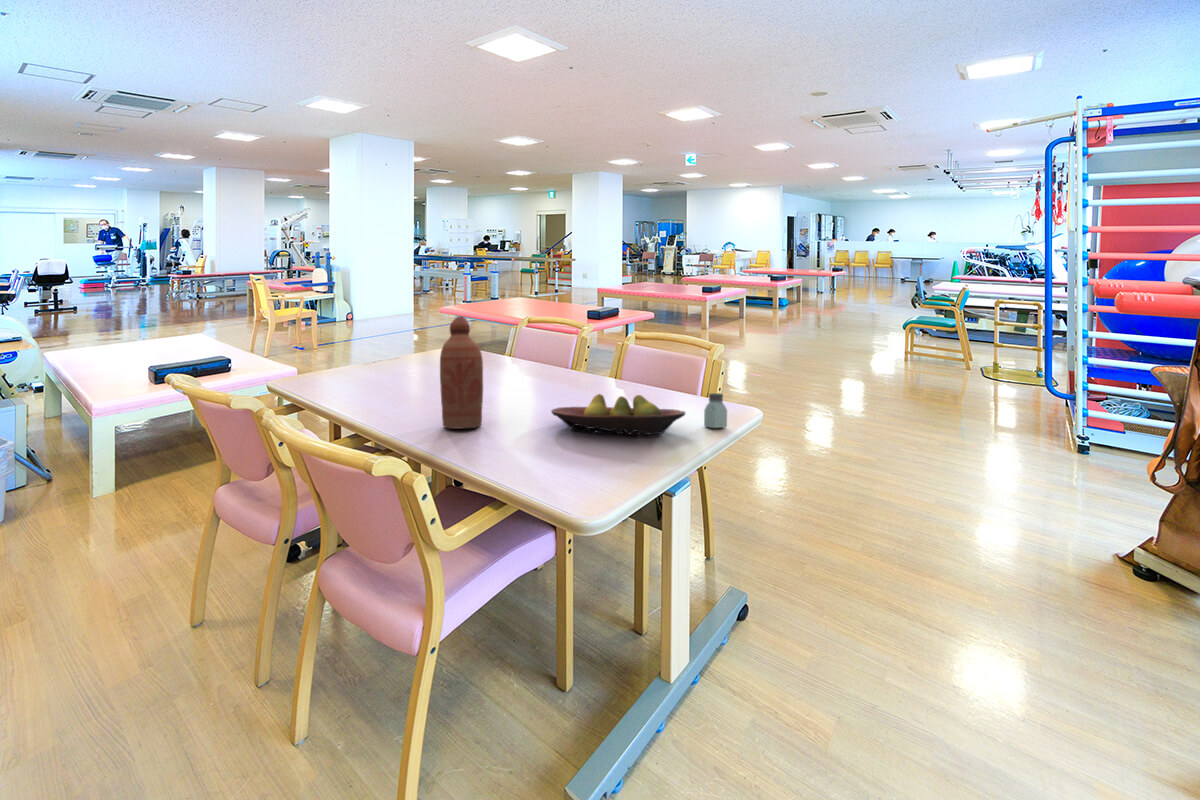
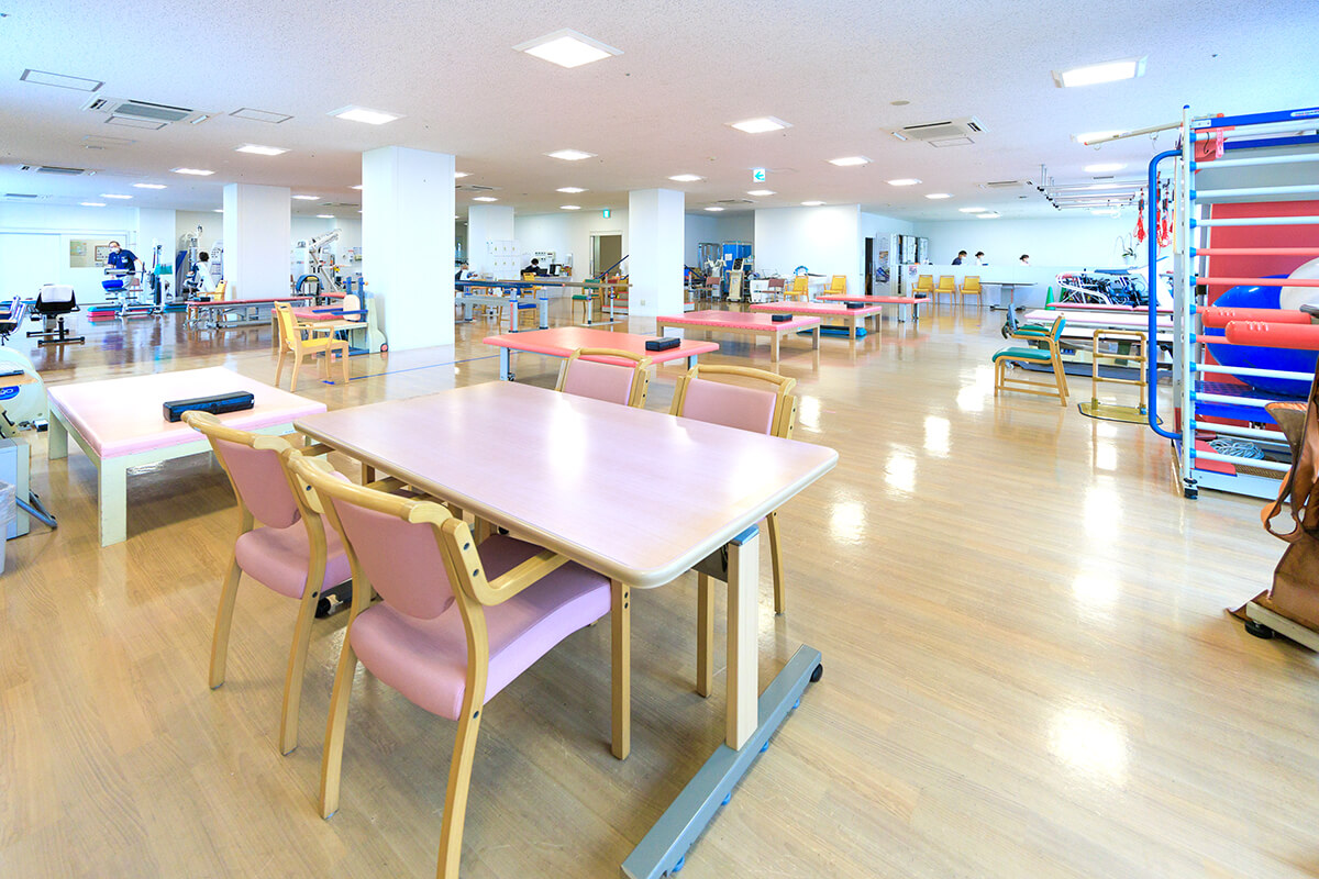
- bottle (461, 371)
- fruit bowl (617, 413)
- saltshaker (715, 410)
